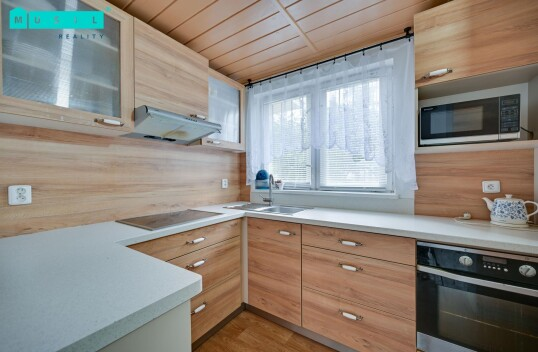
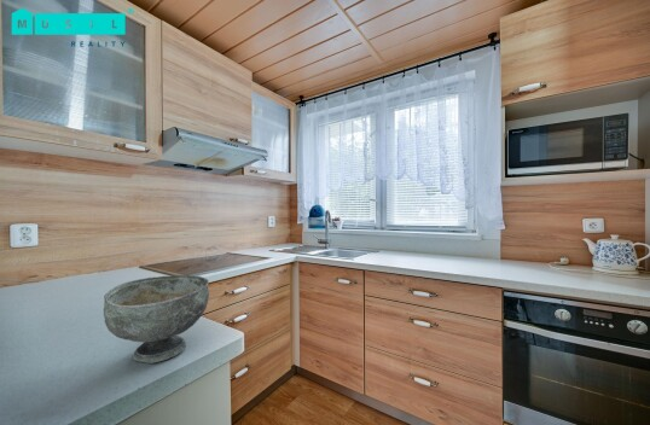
+ bowl (162, 318)
